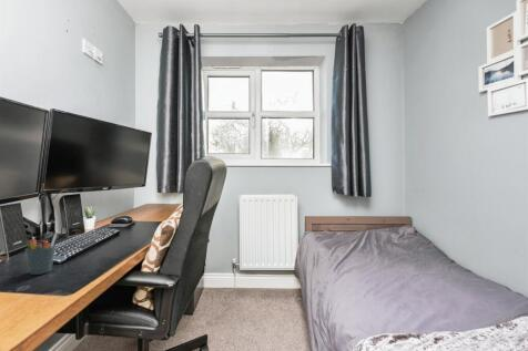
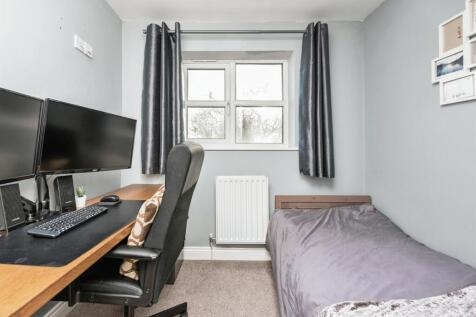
- pen holder (40, 252)
